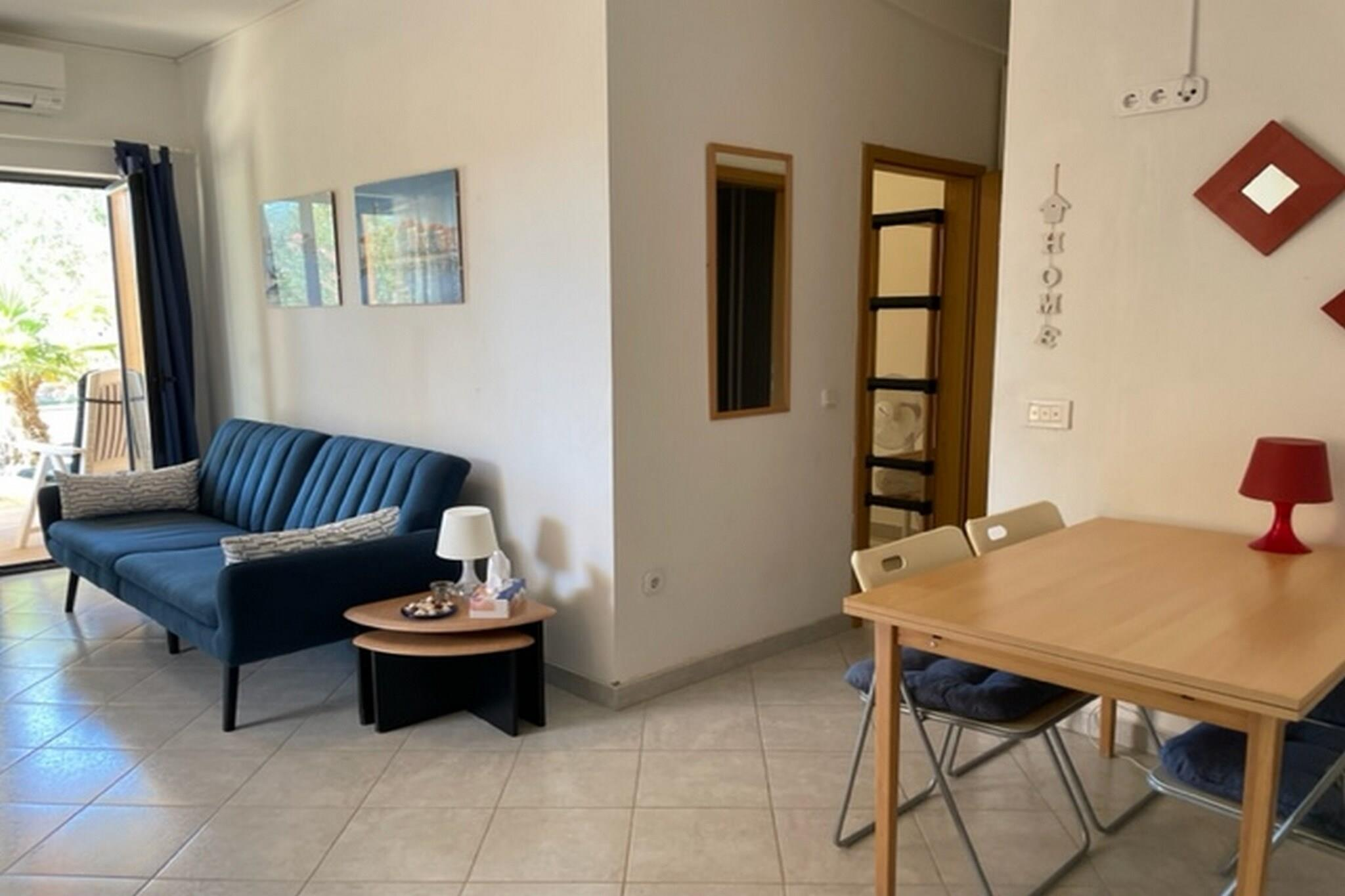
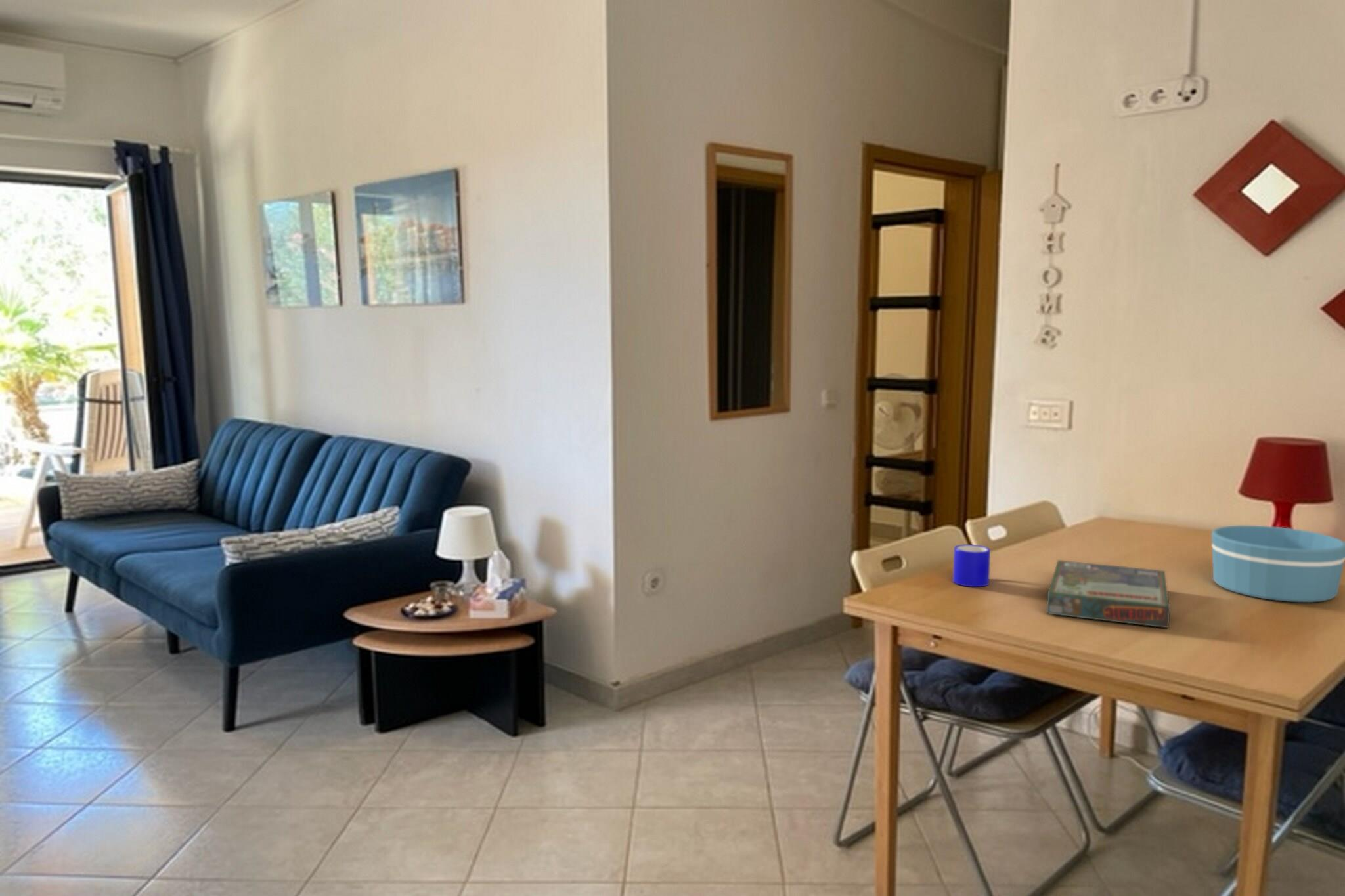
+ board game (1108, 591)
+ mug (974, 563)
+ bowl (1275, 563)
